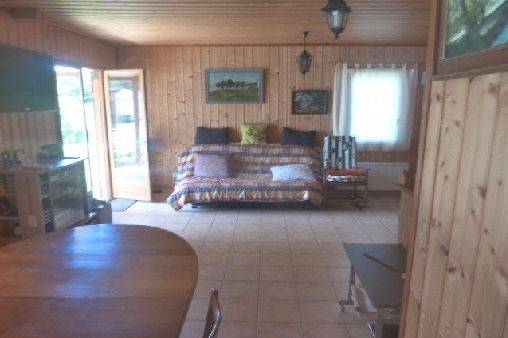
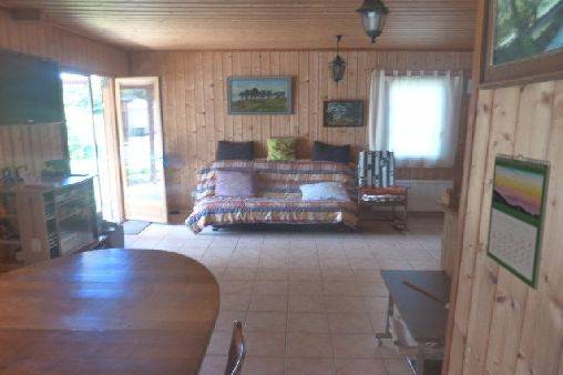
+ calendar (514, 213)
